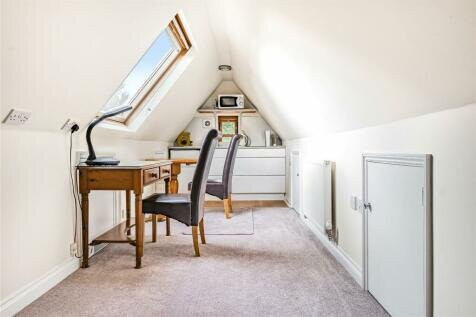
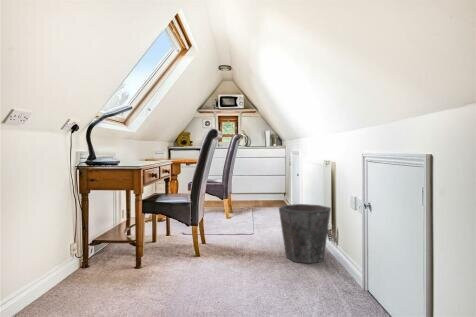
+ waste bin (304, 232)
